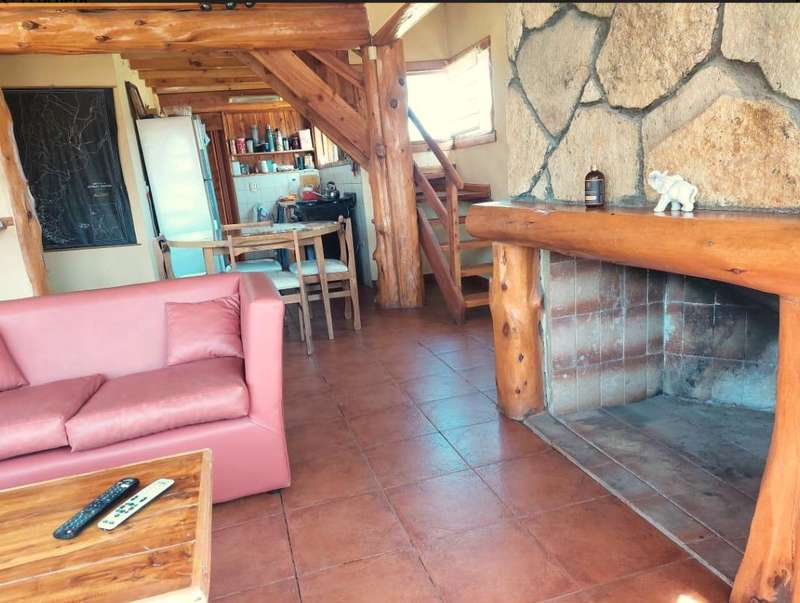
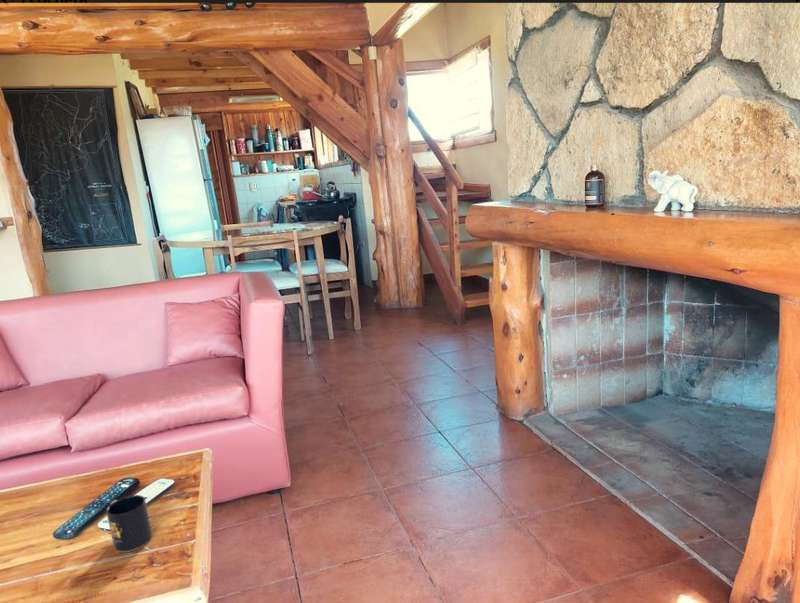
+ mug (125, 520)
